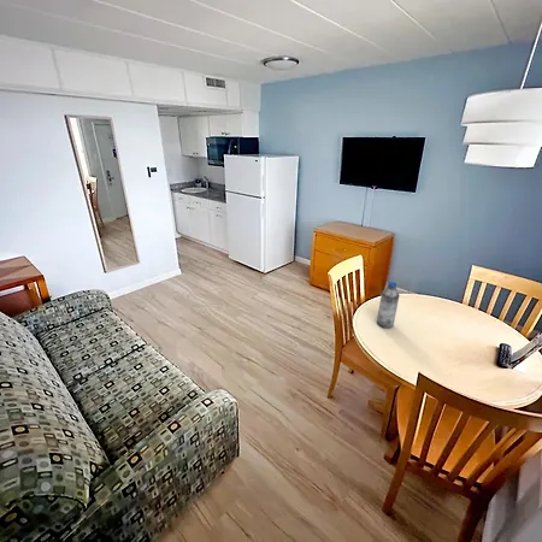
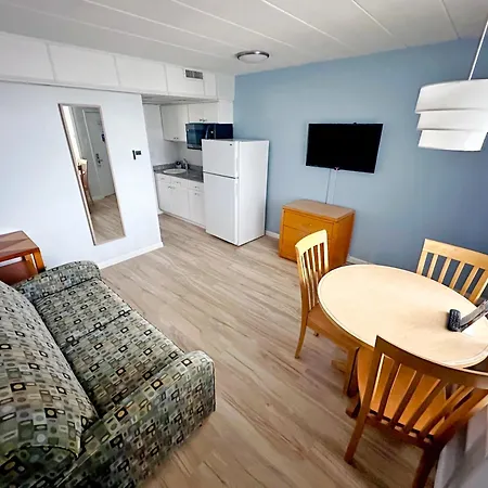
- water bottle (388, 304)
